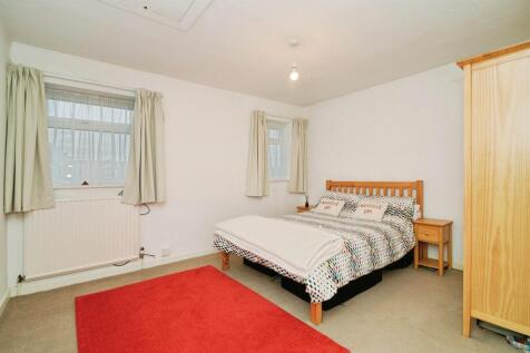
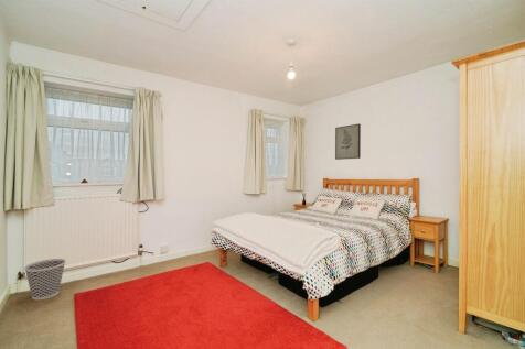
+ wall art (346, 142)
+ wastebasket (45, 279)
